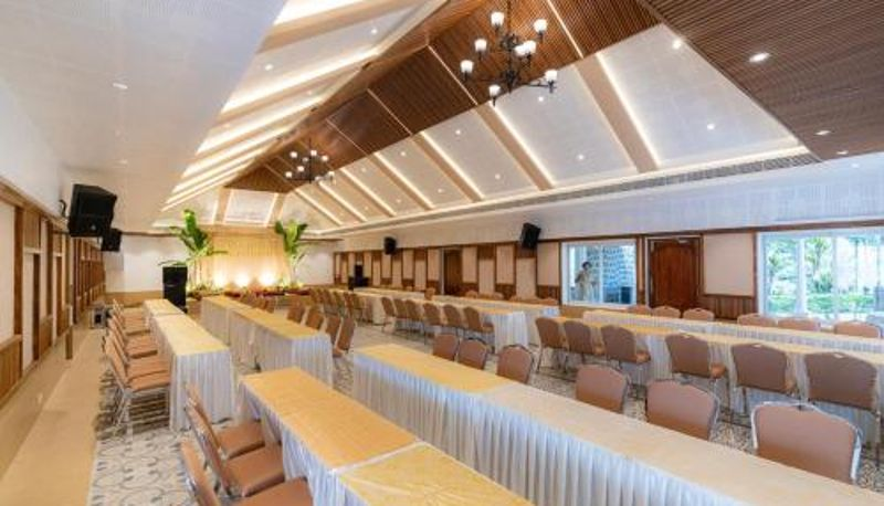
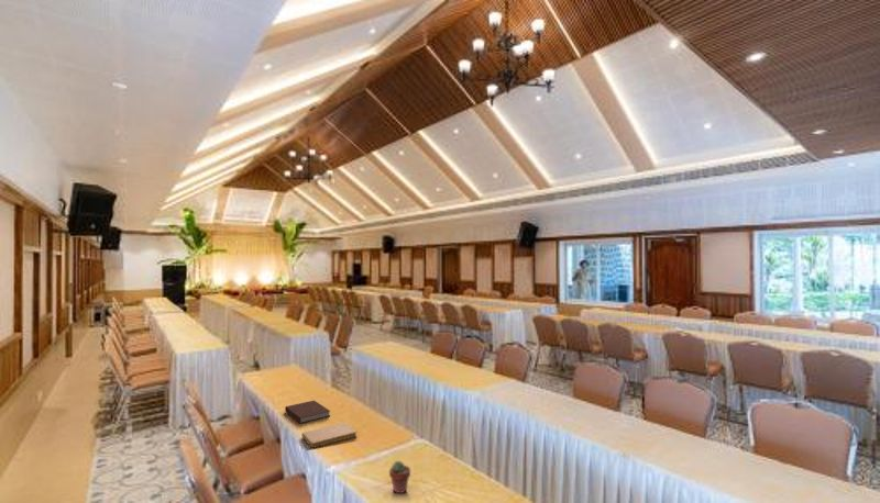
+ notebook (307, 411)
+ potted succulent (399, 474)
+ notebook (329, 434)
